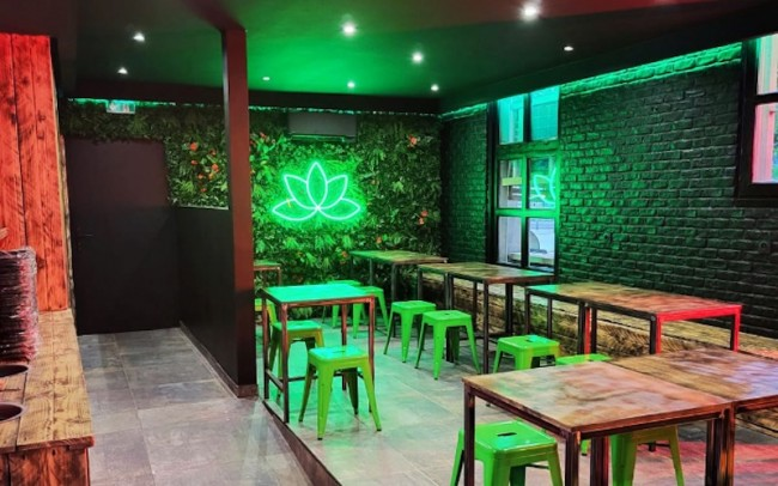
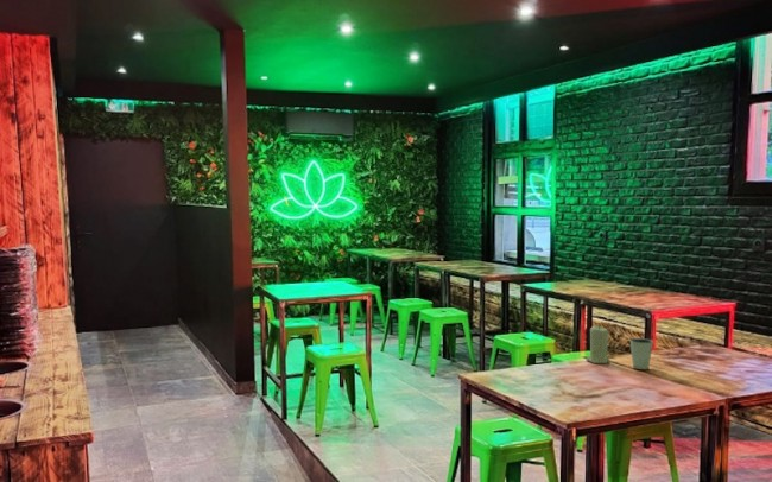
+ candle (597, 343)
+ dixie cup (640, 354)
